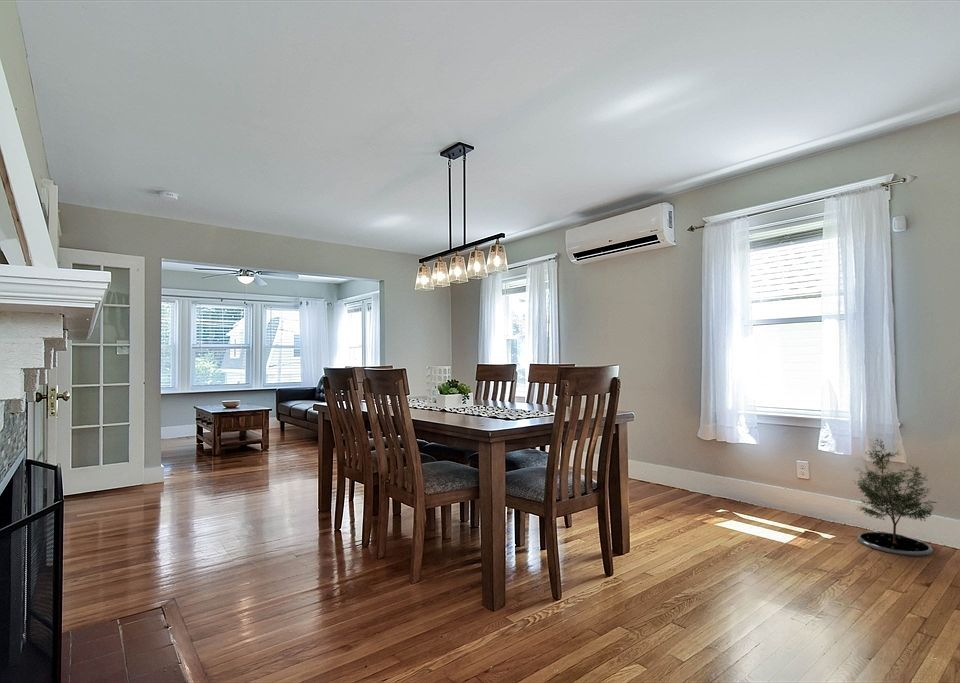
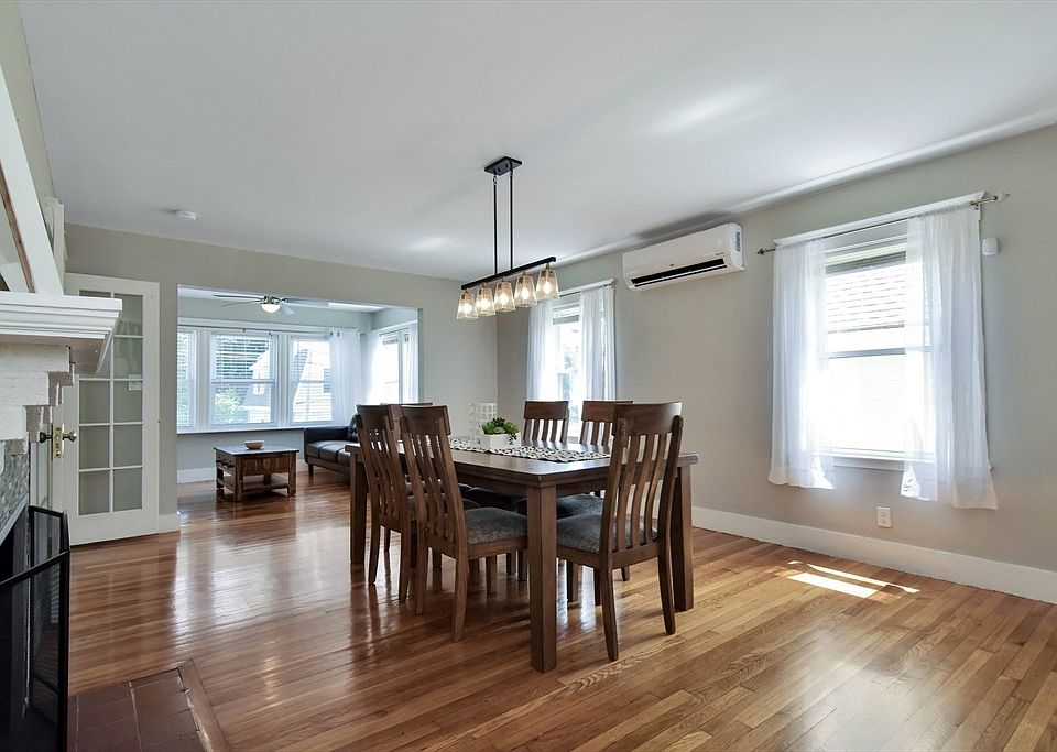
- potted tree (892, 492)
